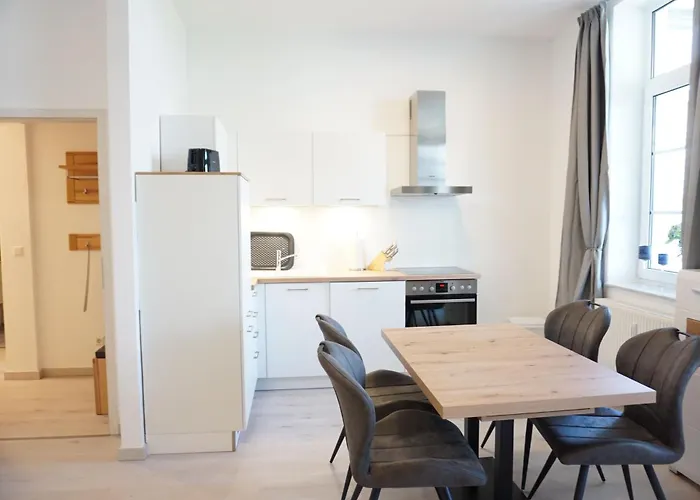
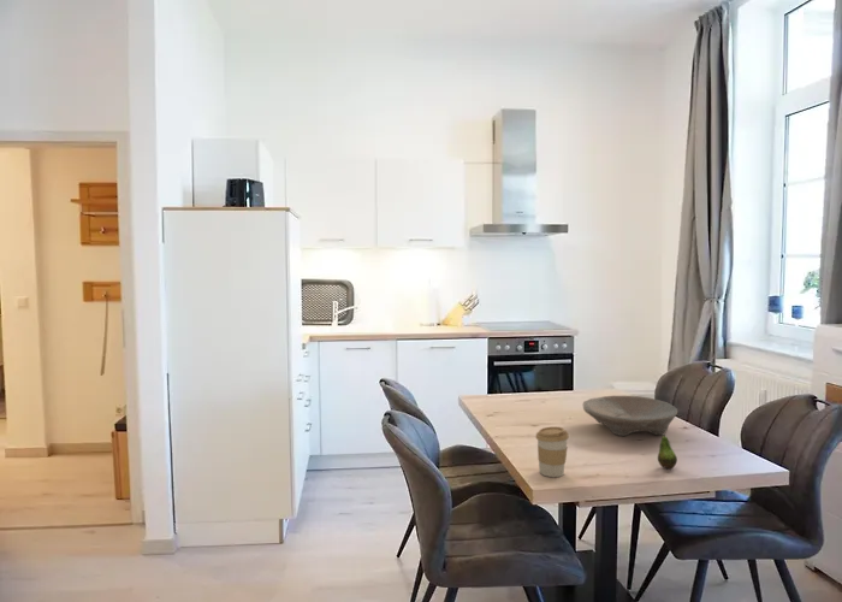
+ coffee cup (551, 450)
+ fruit (668, 447)
+ bowl (628, 417)
